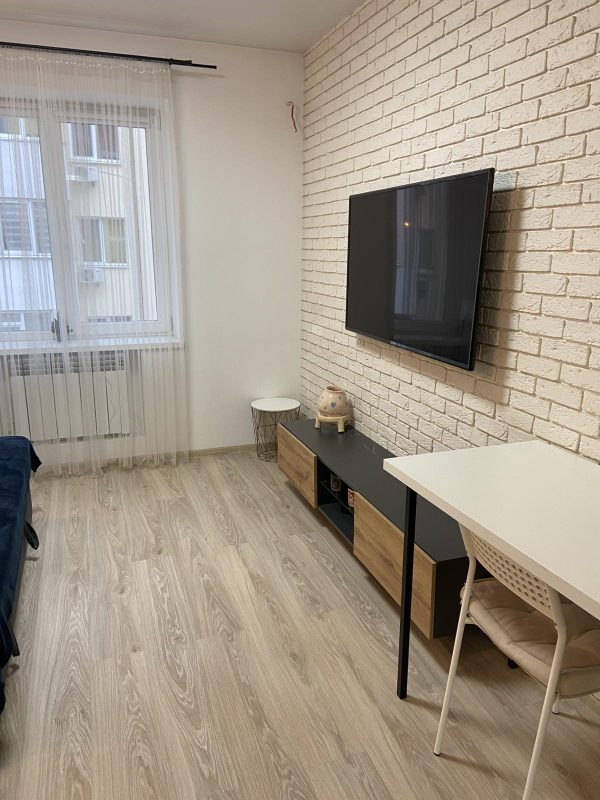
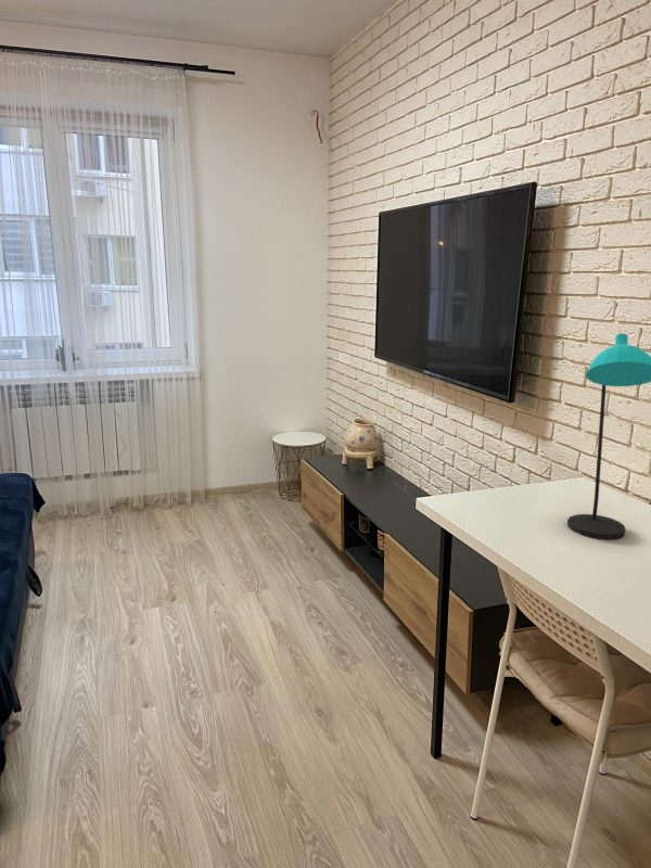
+ desk lamp (602, 434)
